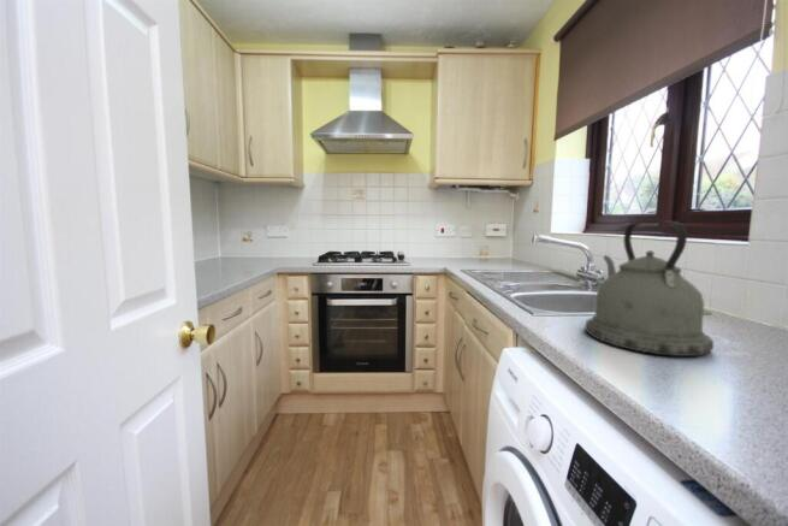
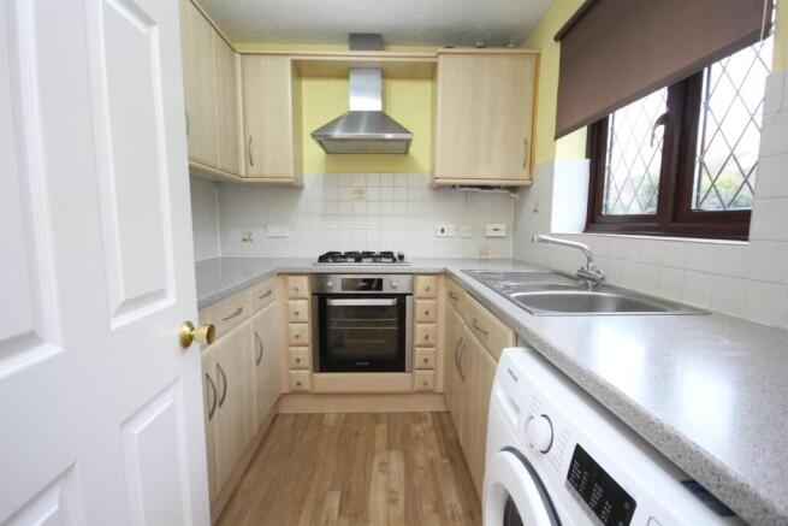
- kettle (640, 279)
